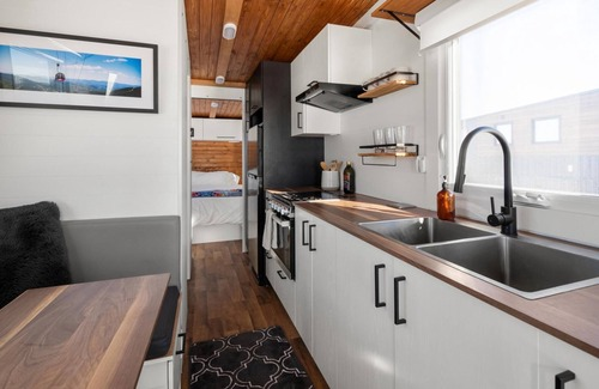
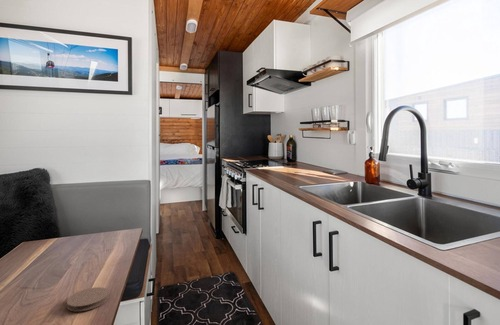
+ coaster (88, 298)
